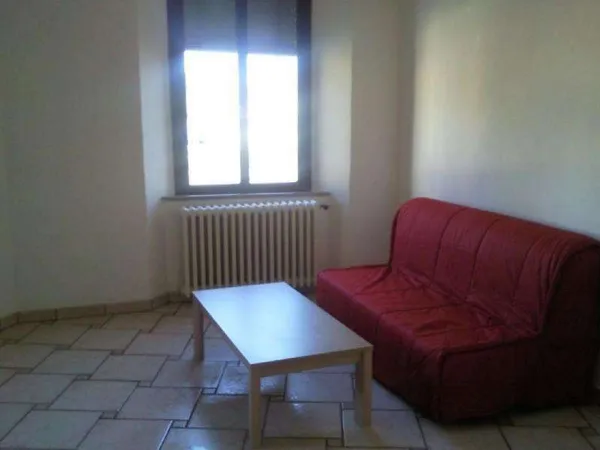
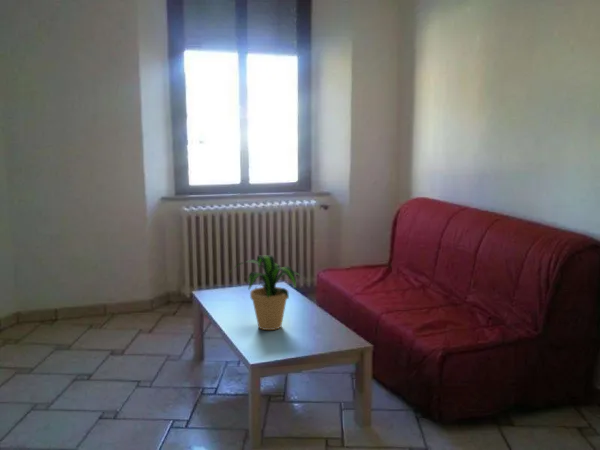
+ potted plant (269, 292)
